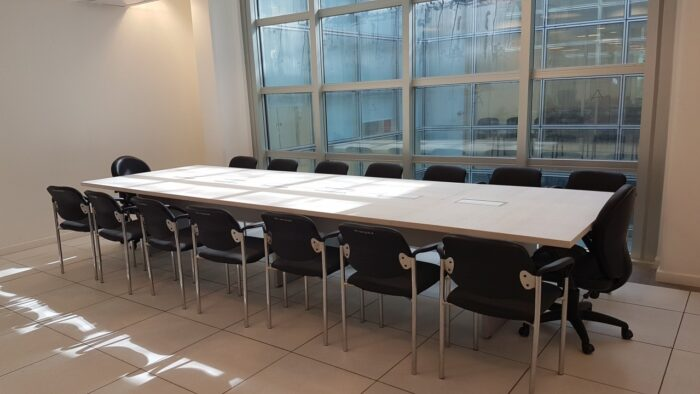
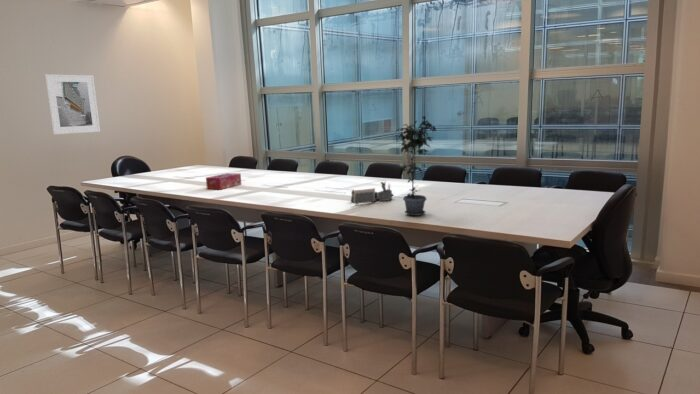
+ desk organizer (371, 190)
+ potted plant (415, 166)
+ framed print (73, 104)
+ tissue box (224, 181)
